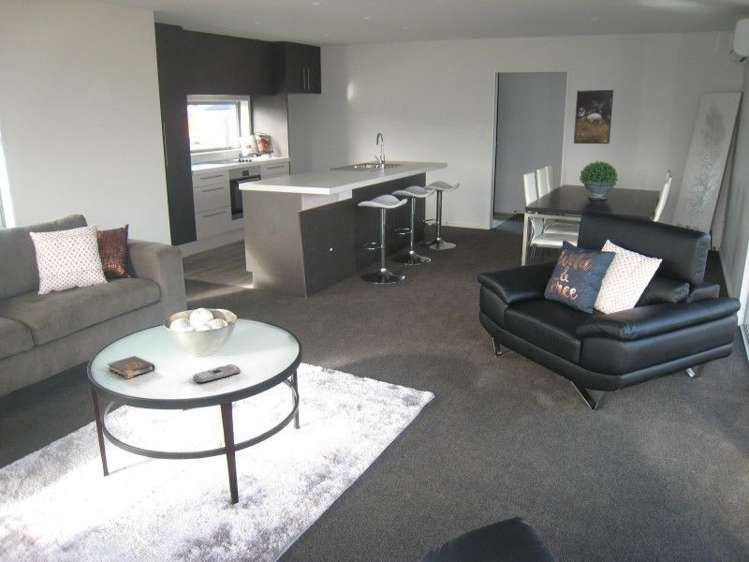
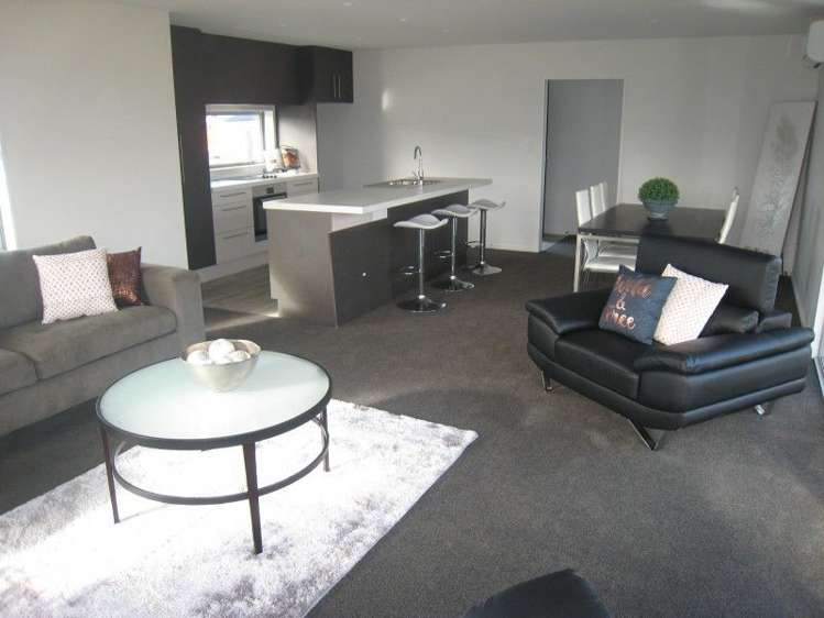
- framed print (593, 117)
- remote control (216, 373)
- book (131, 366)
